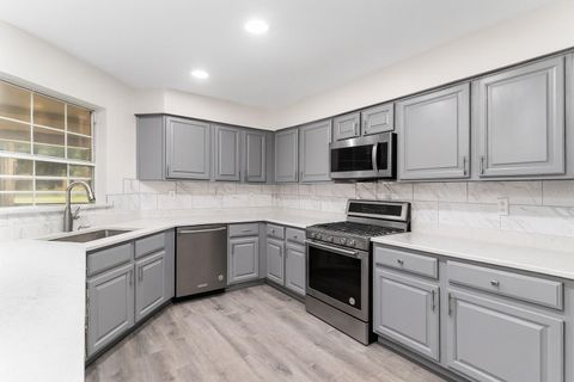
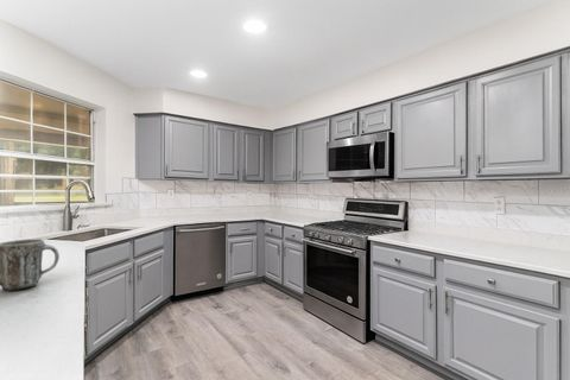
+ mug (28, 262)
